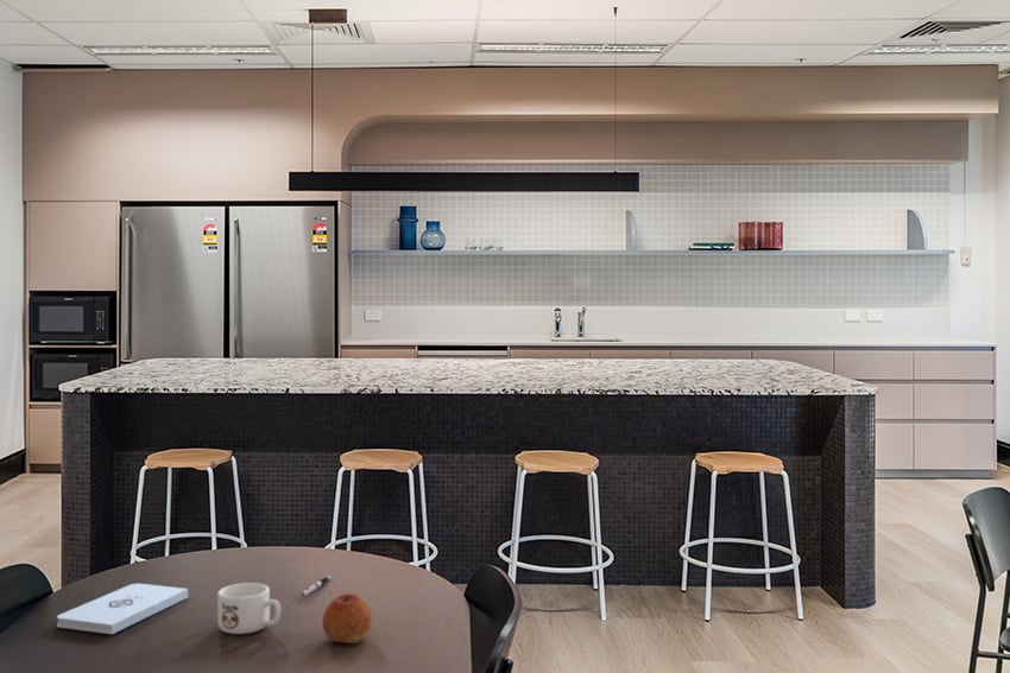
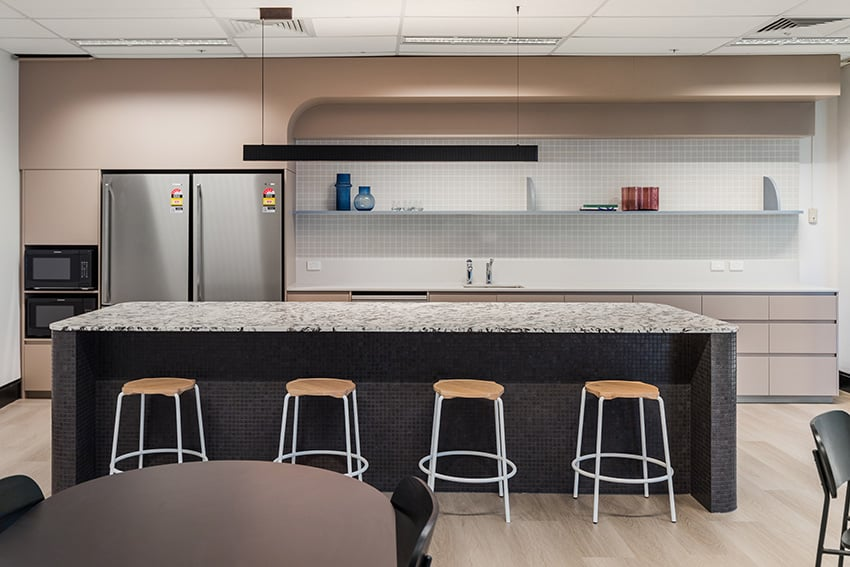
- apple (348, 617)
- mug (251, 609)
- notepad (124, 607)
- pen (316, 584)
